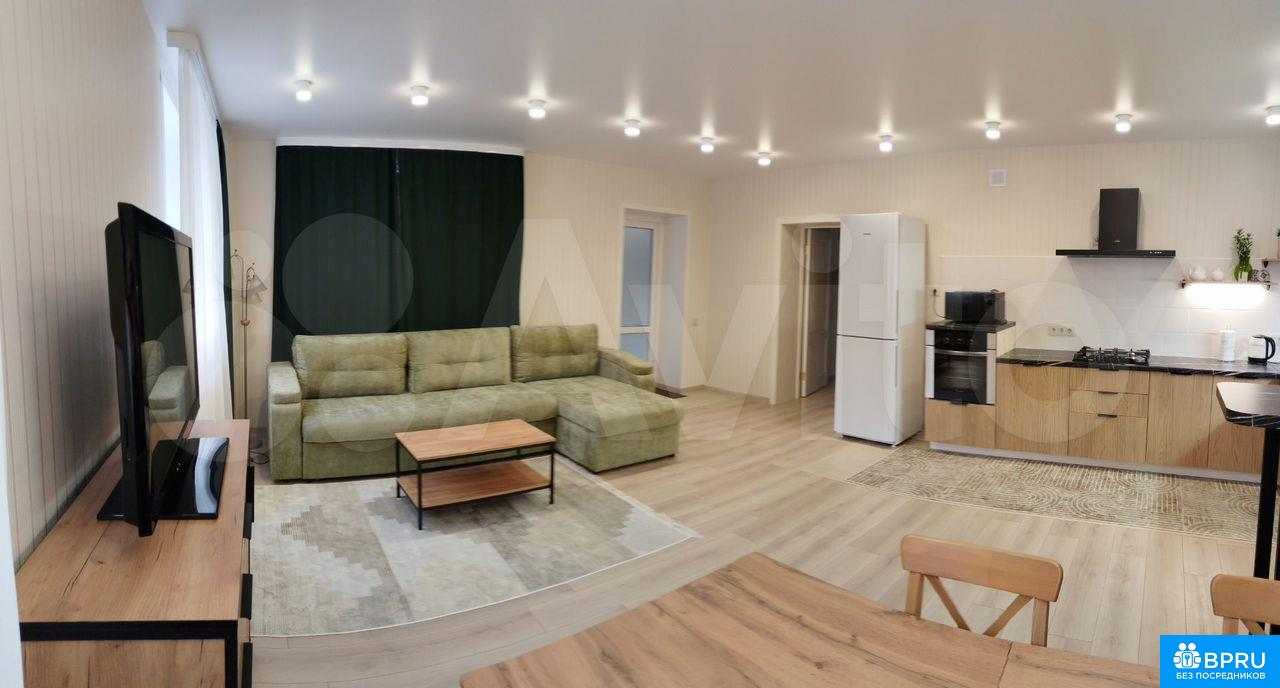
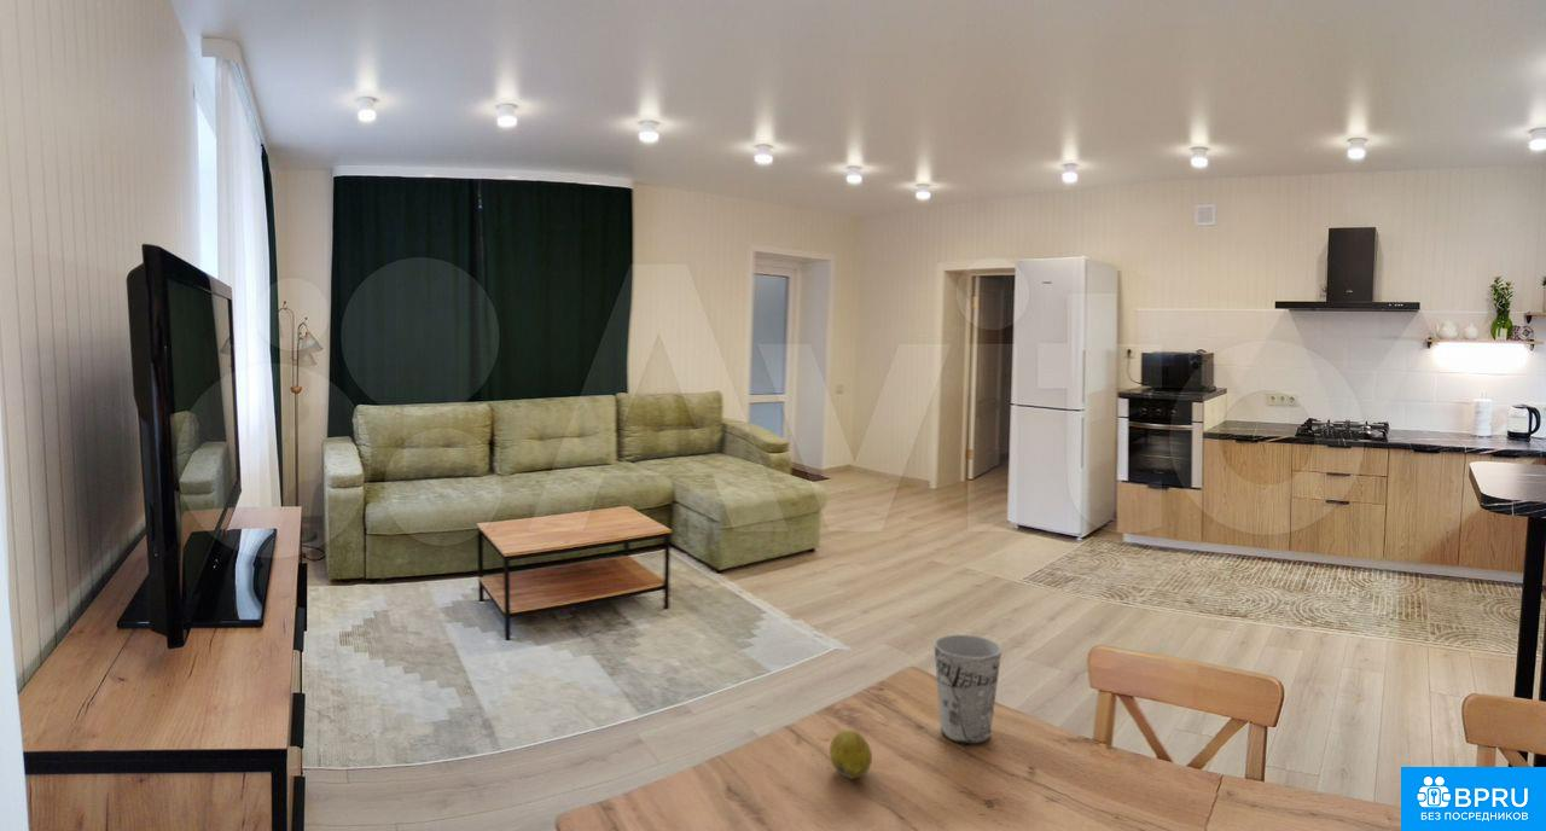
+ cup (966, 688)
+ fruit (850, 755)
